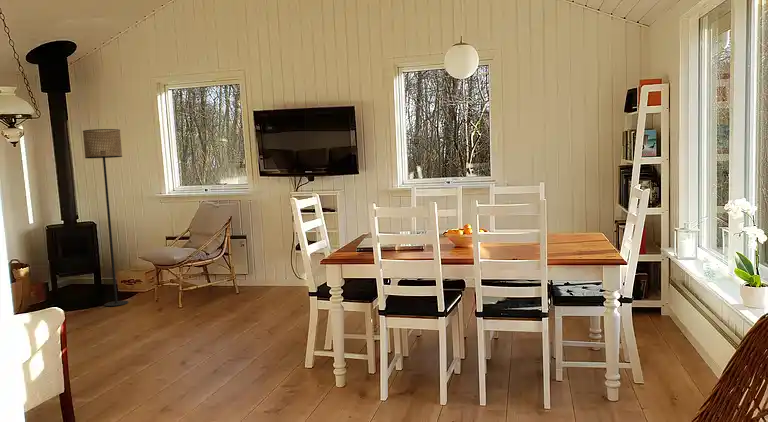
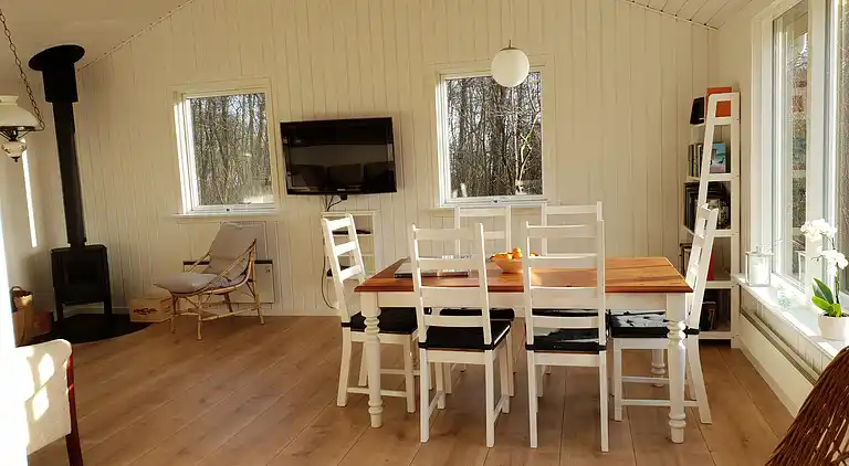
- floor lamp (109, 217)
